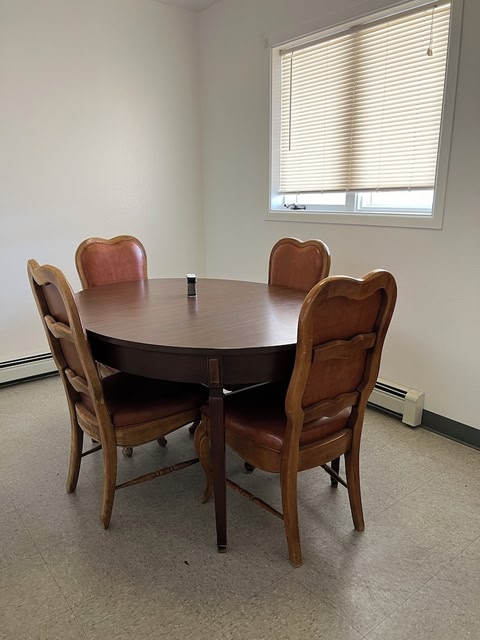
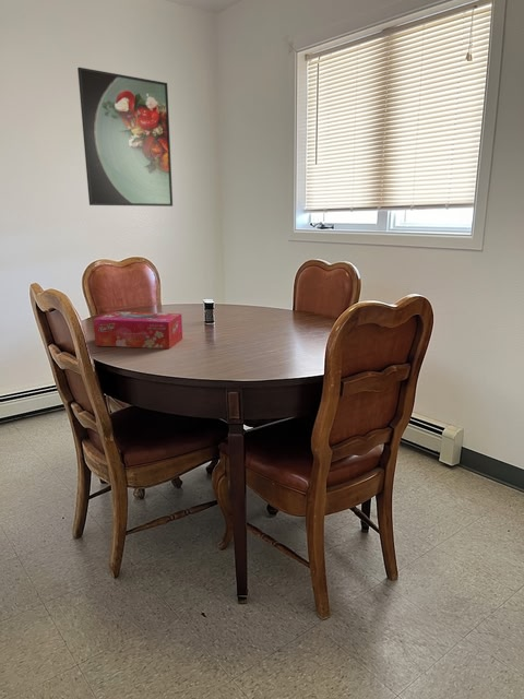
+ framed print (129, 142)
+ tissue box (139, 329)
